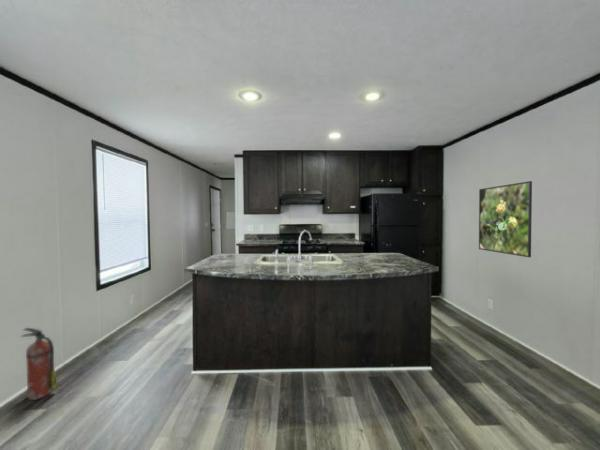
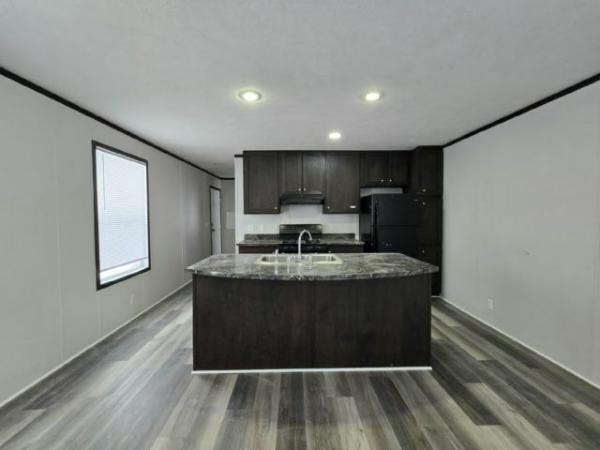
- fire extinguisher (38, 361)
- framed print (502, 219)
